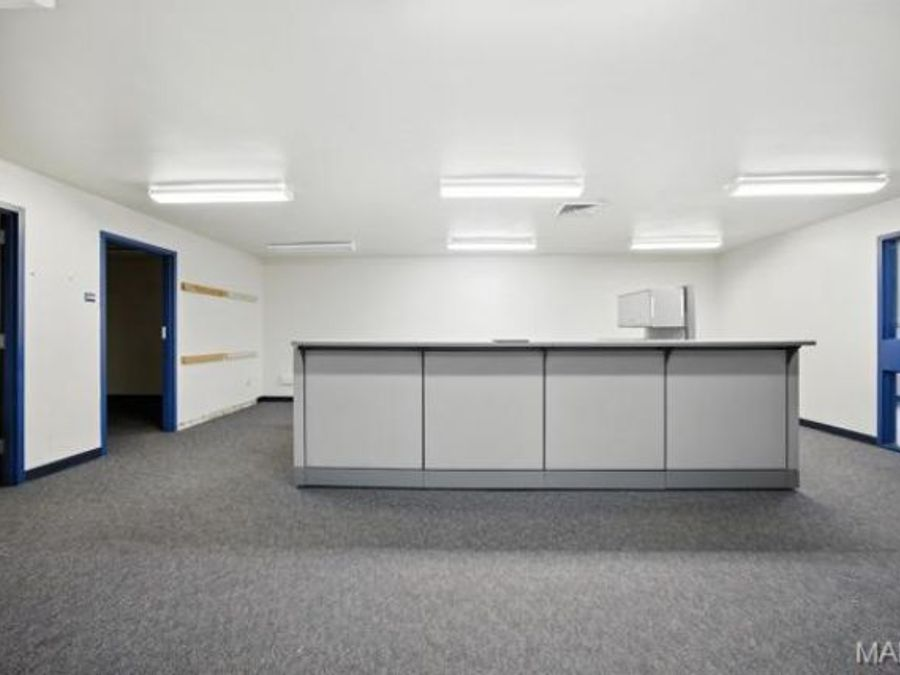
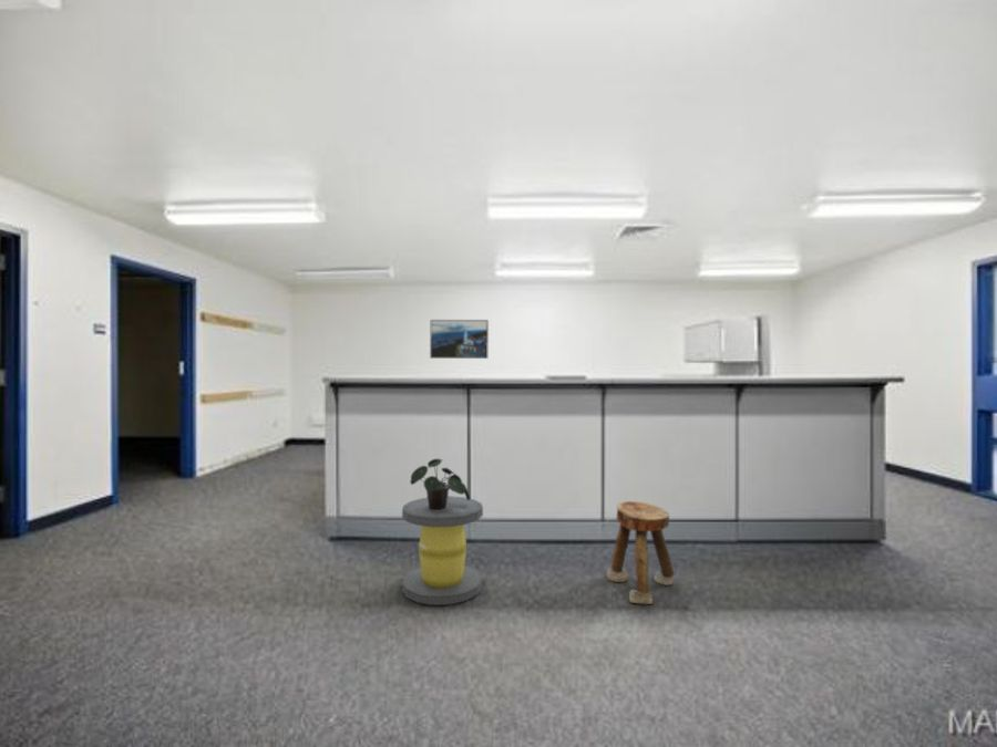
+ potted plant (440, 483)
+ stool (643, 548)
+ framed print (459, 339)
+ stool (442, 546)
